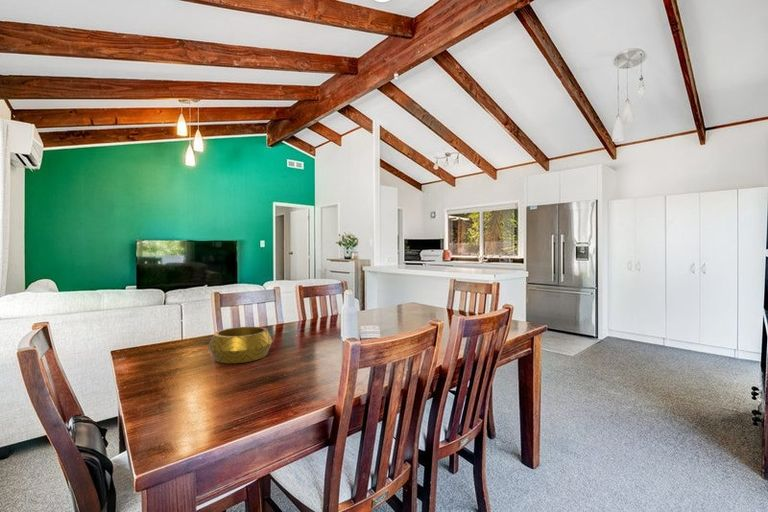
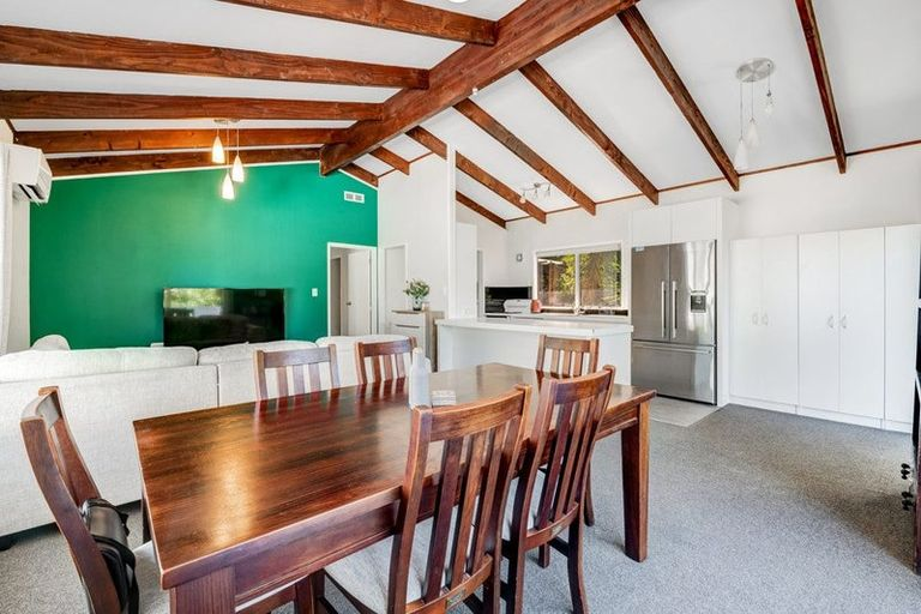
- decorative bowl (241, 343)
